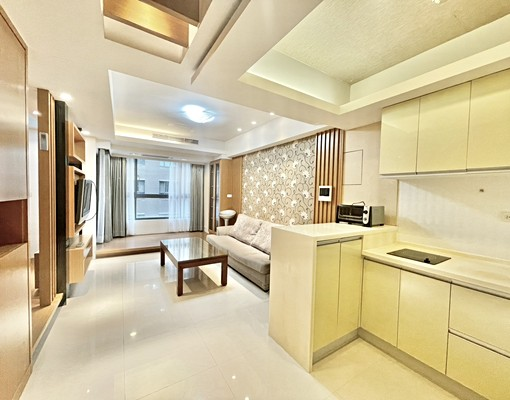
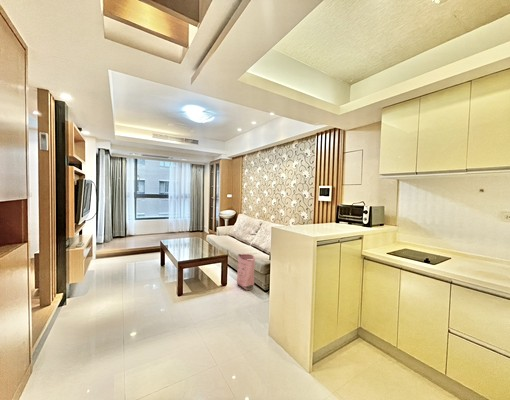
+ bag (245, 271)
